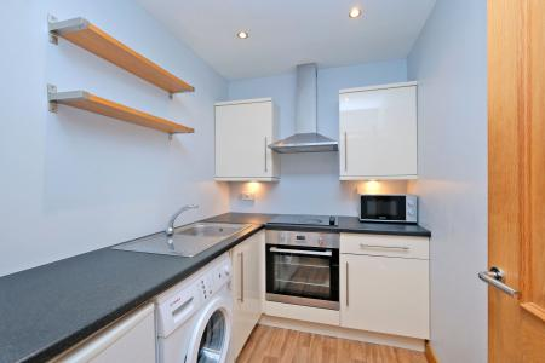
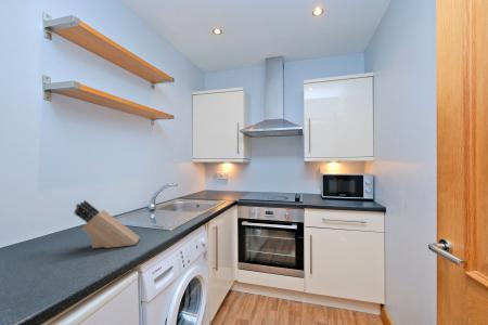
+ knife block (107, 222)
